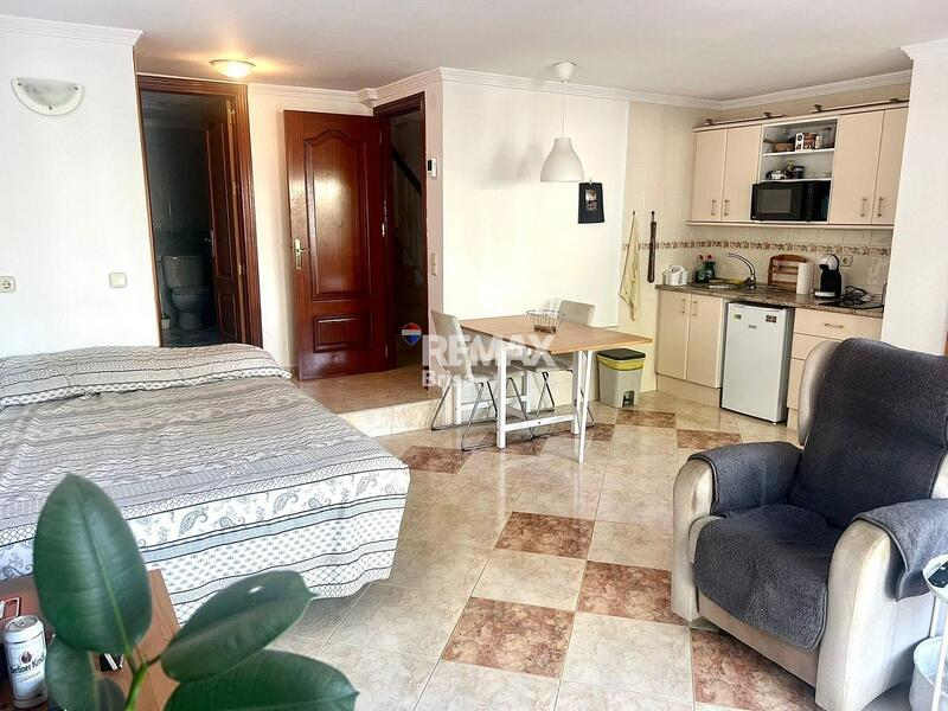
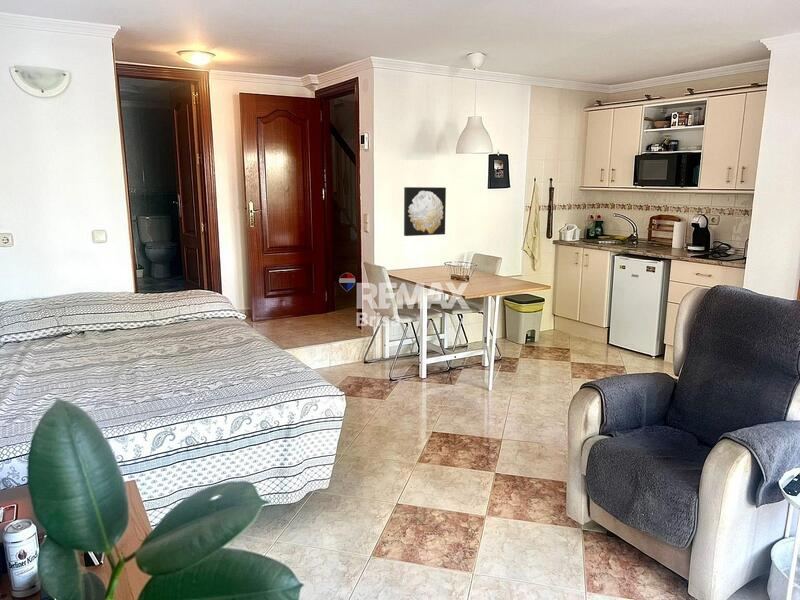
+ wall art (425, 211)
